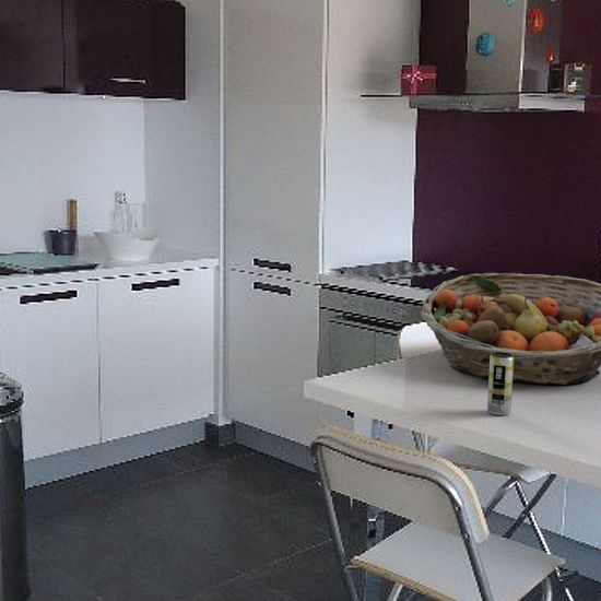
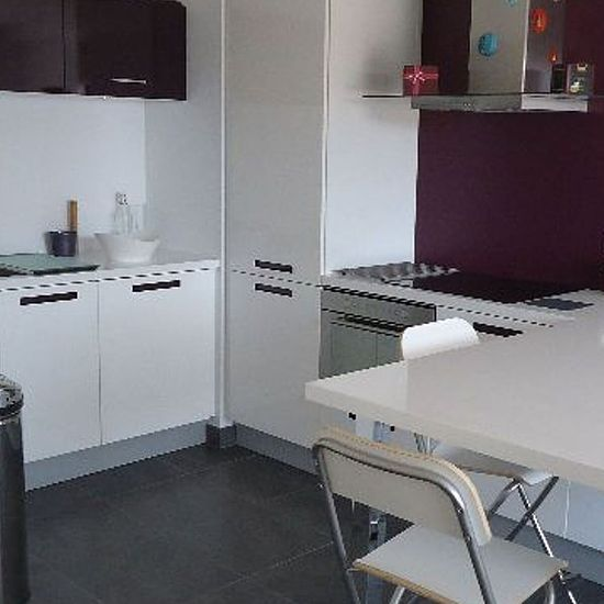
- fruit basket (523, 326)
- beverage can (500, 384)
